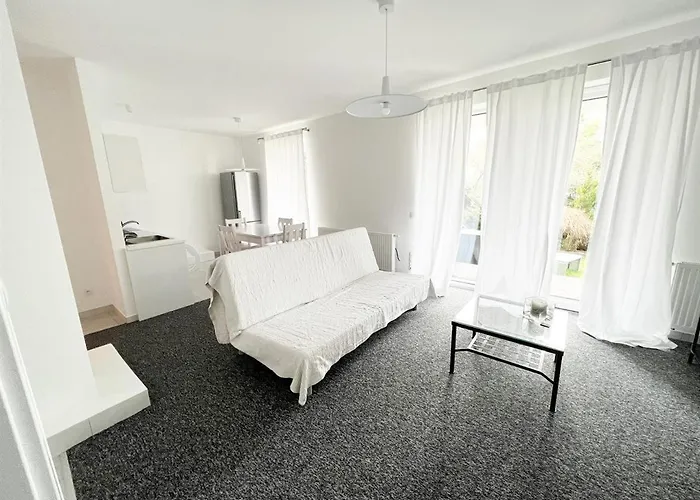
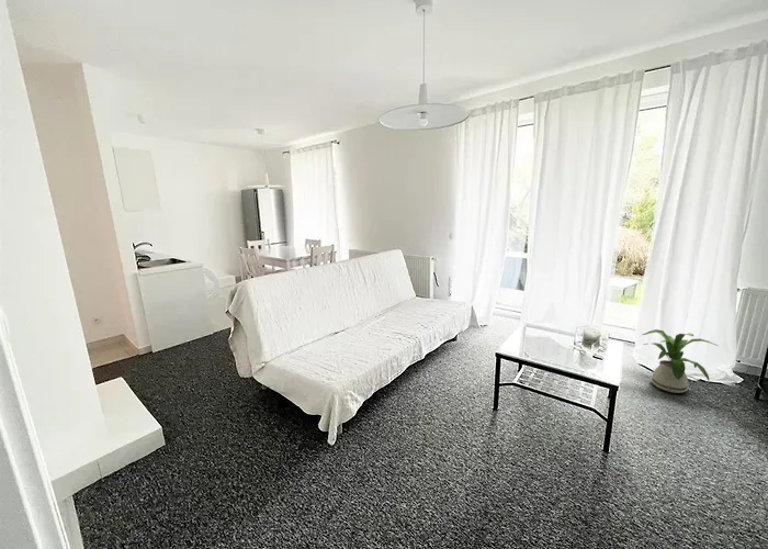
+ house plant (675, 355)
